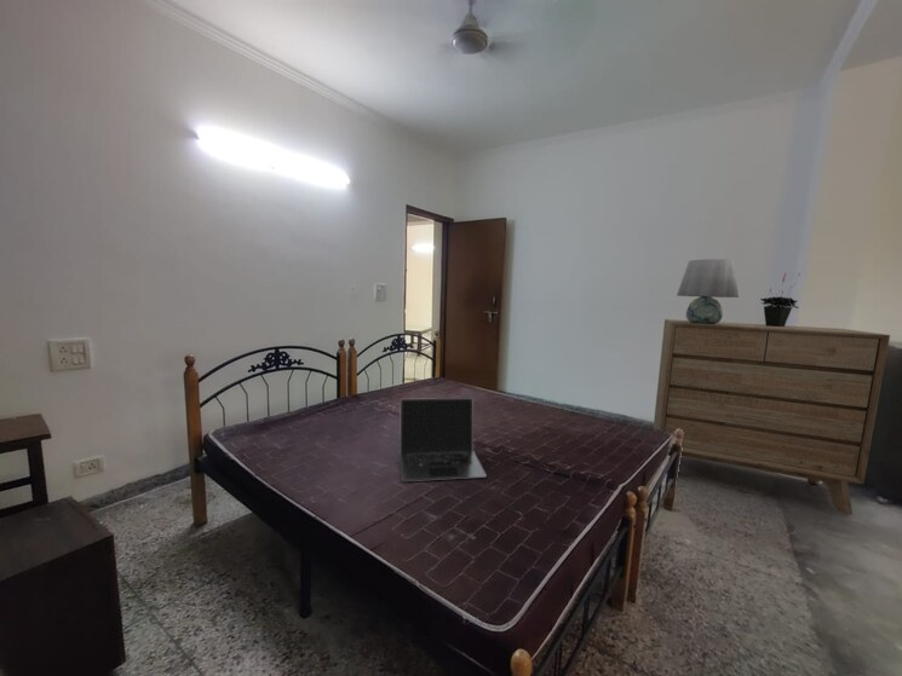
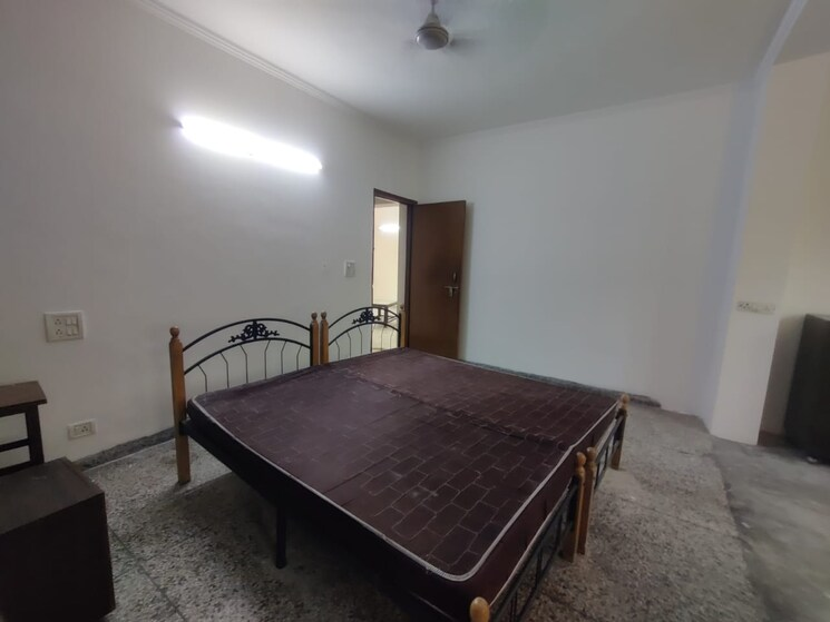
- potted plant (780, 297)
- table lamp (706, 291)
- laptop (441, 435)
- dresser (747, 404)
